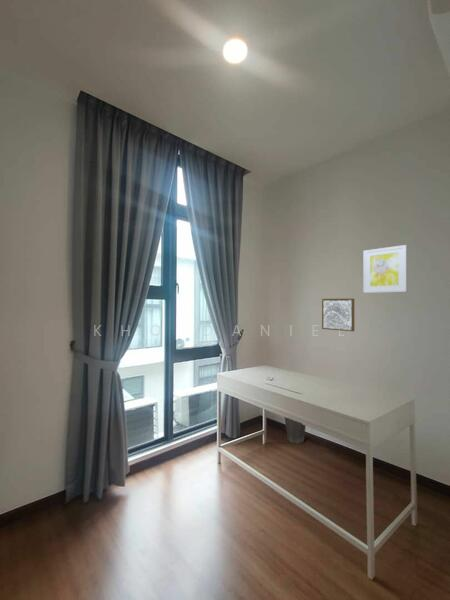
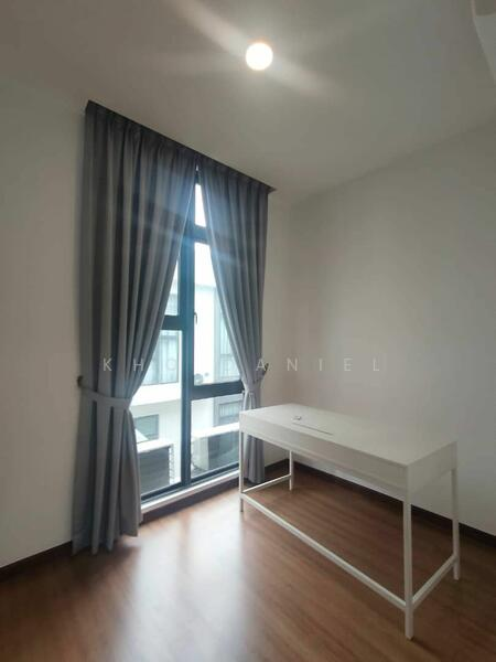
- wall art (337, 314)
- waste basket (295, 425)
- wall art (384, 270)
